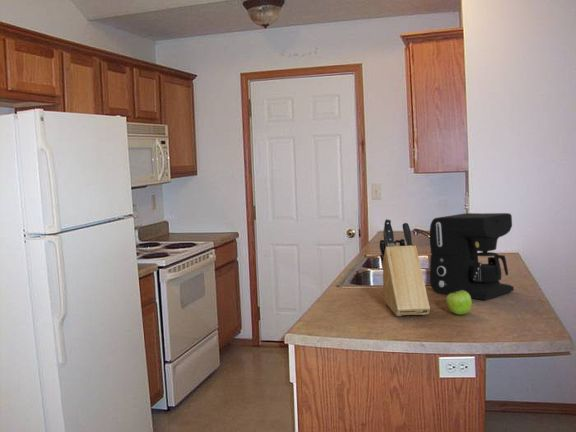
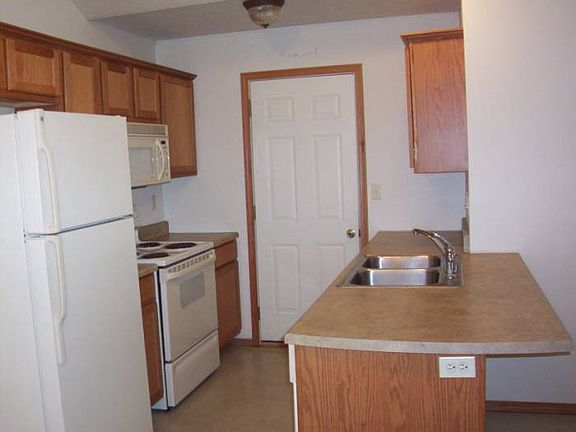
- coffee maker (473, 253)
- fruit (459, 301)
- knife block (401, 263)
